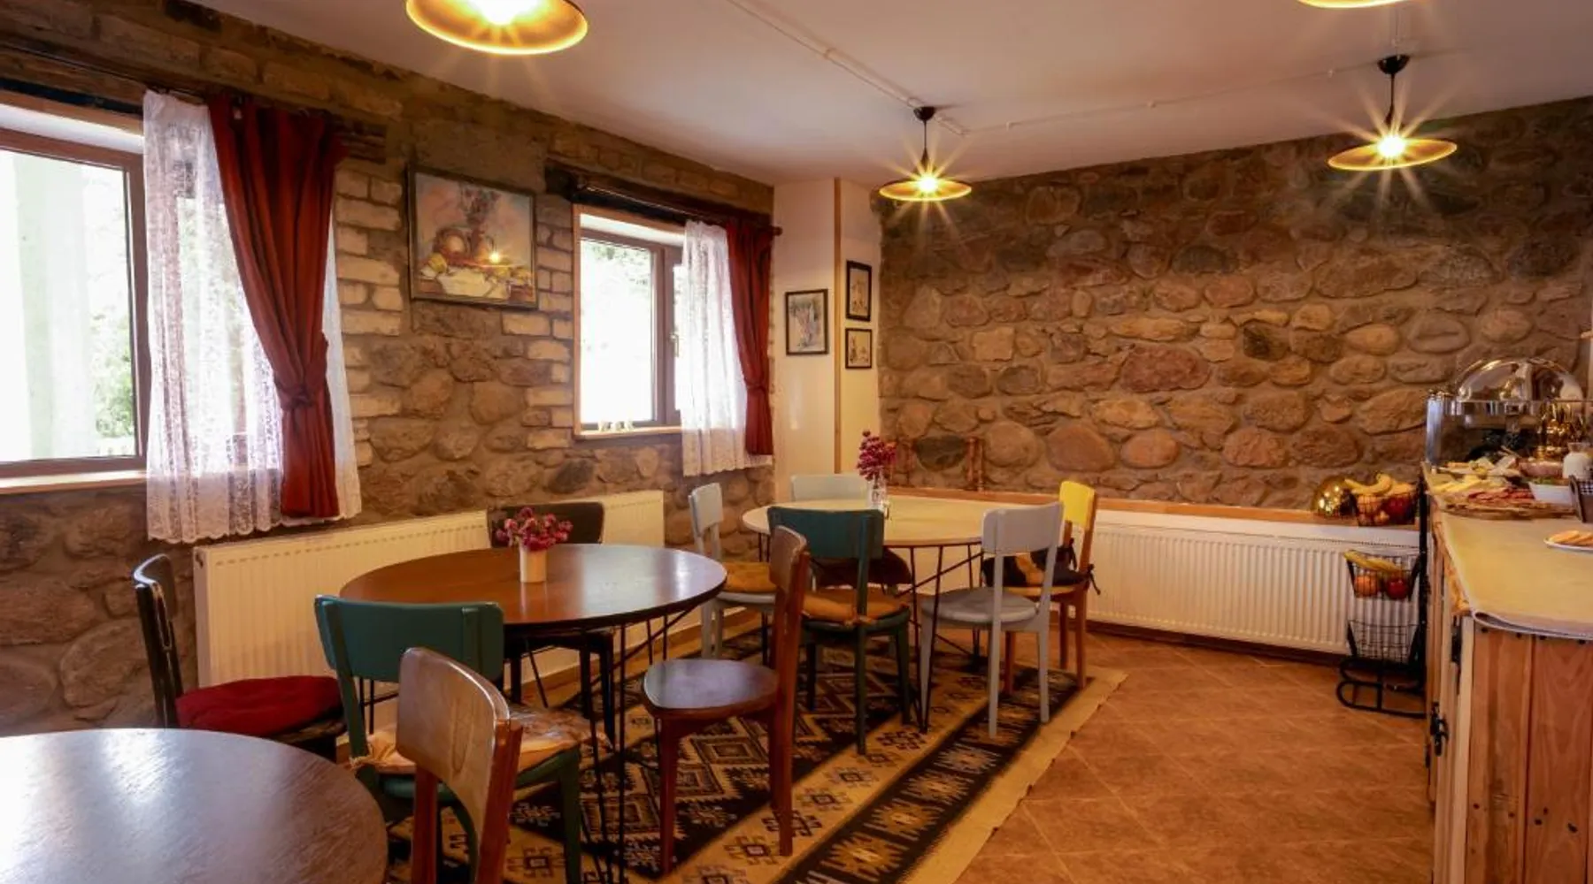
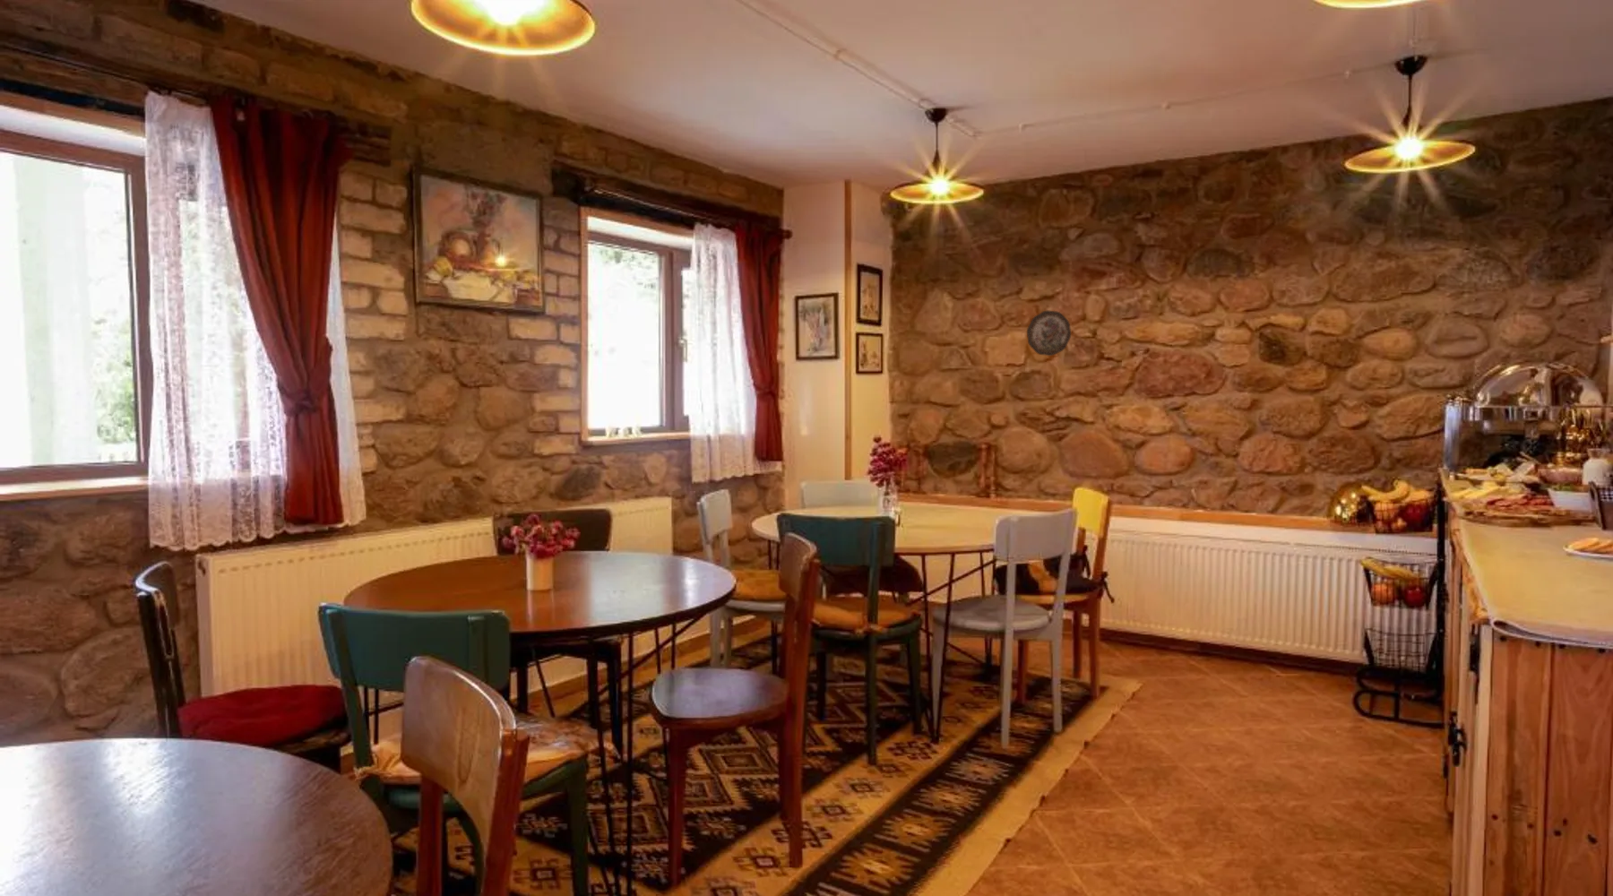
+ decorative plate (1048, 332)
